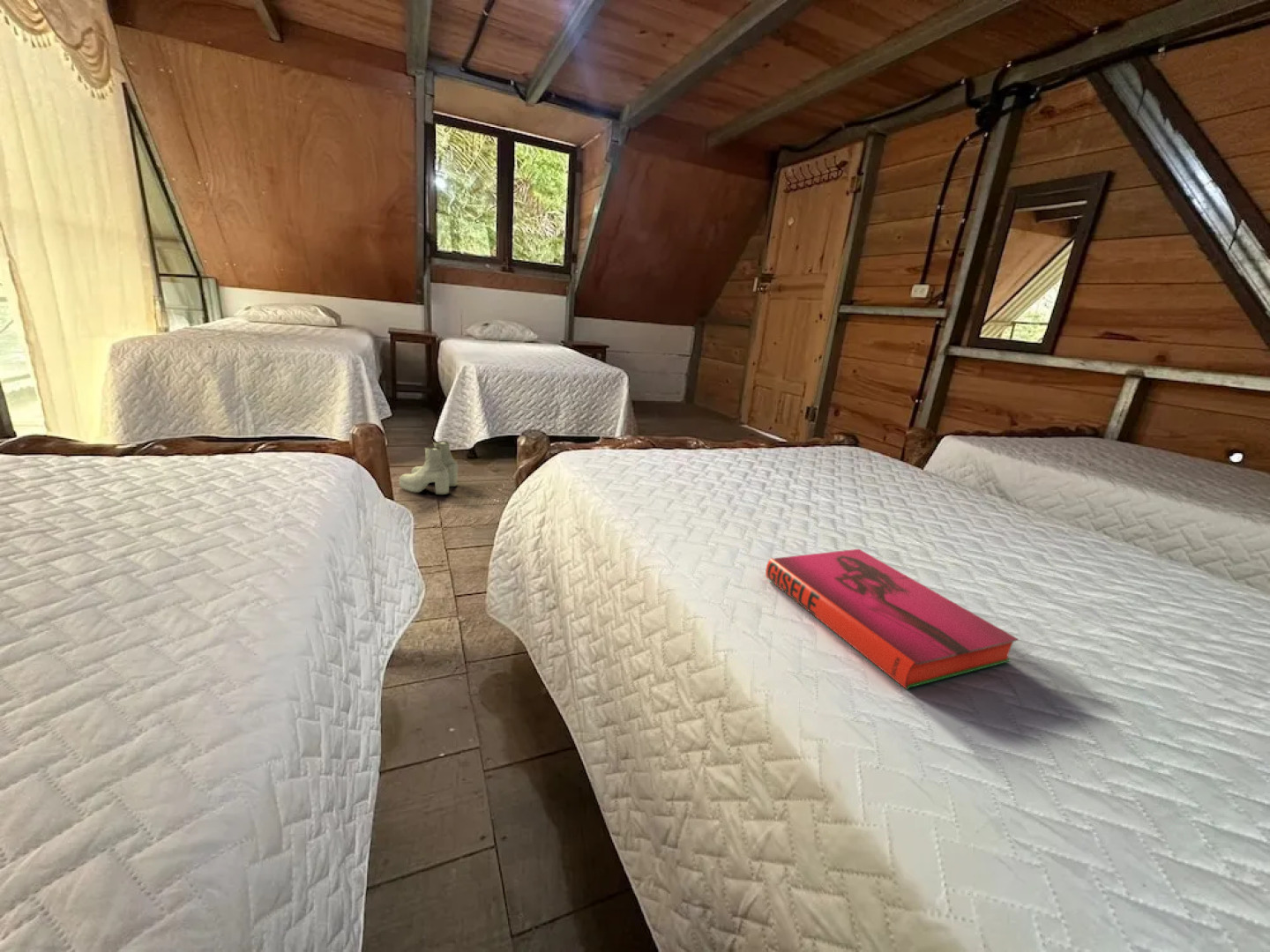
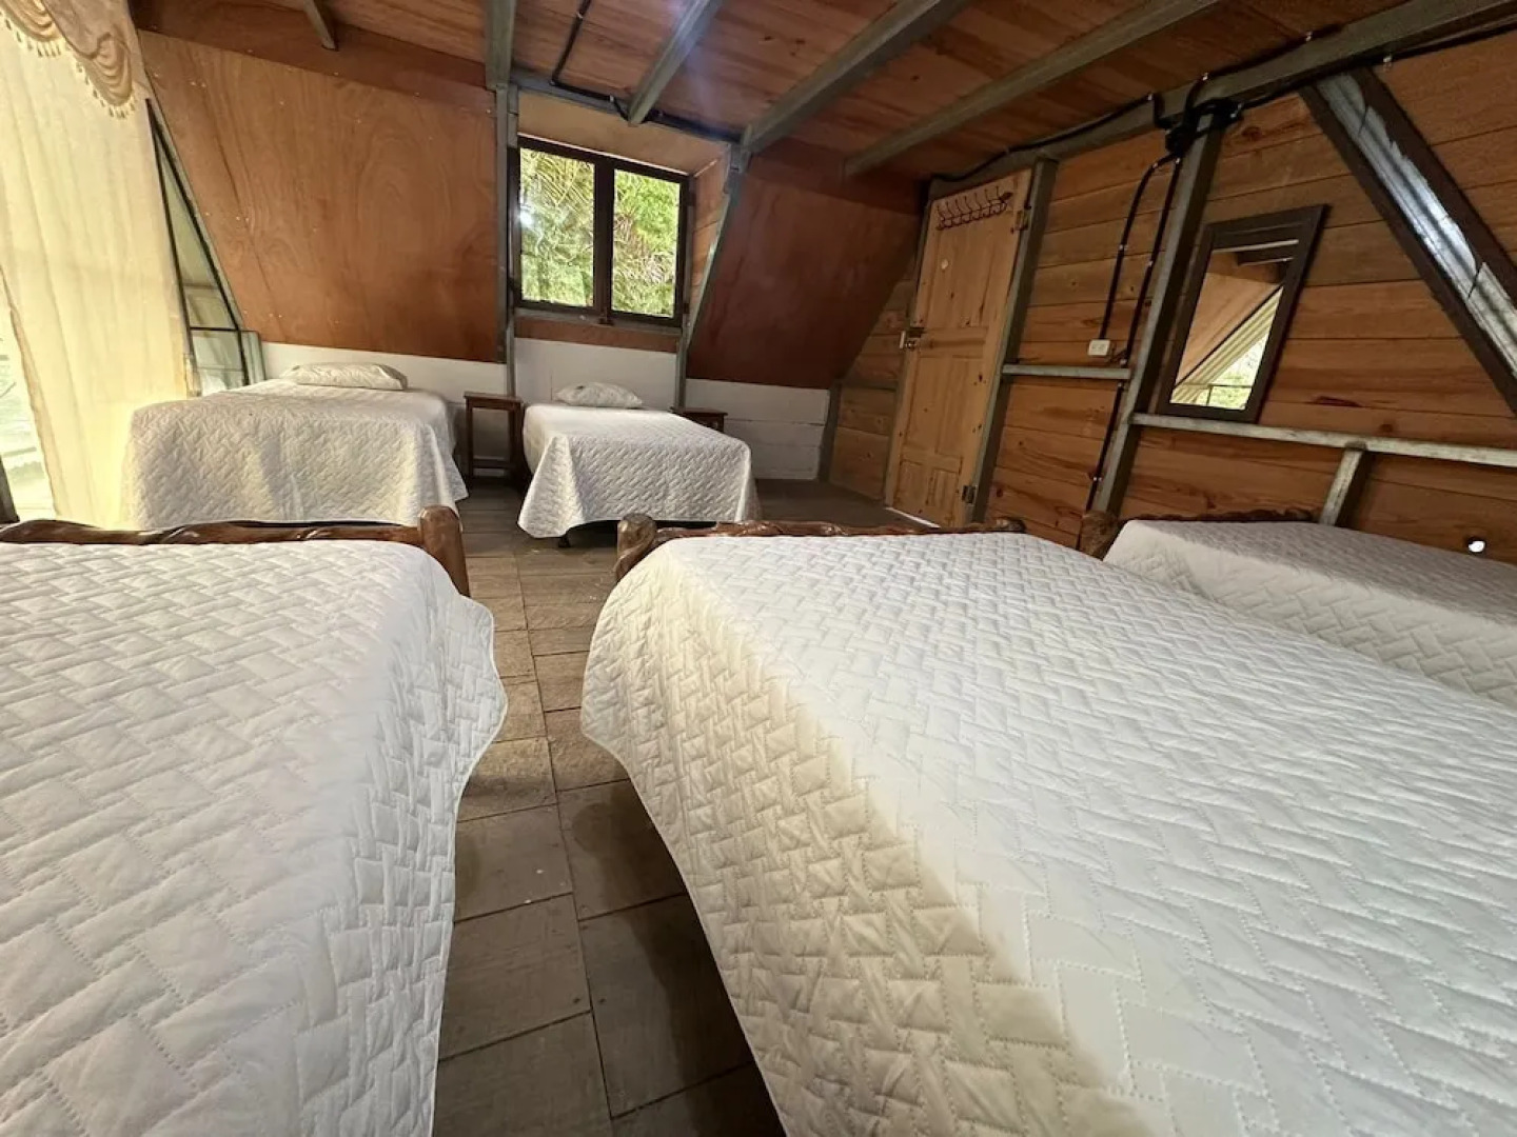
- hardback book (877, 605)
- boots (429, 465)
